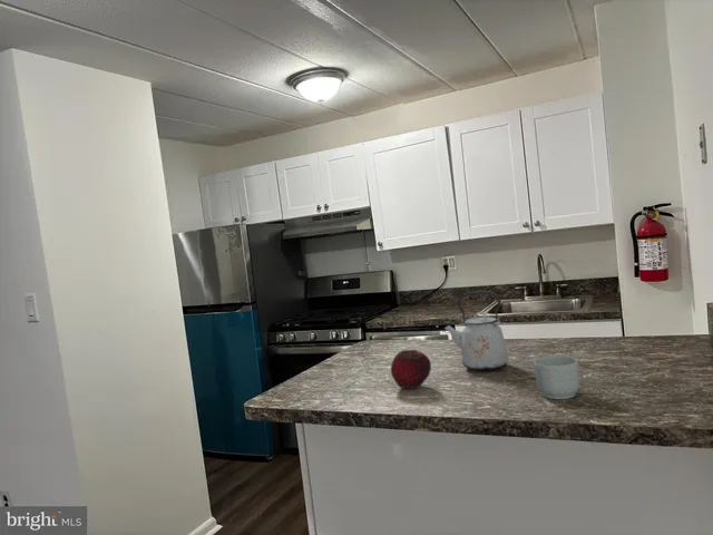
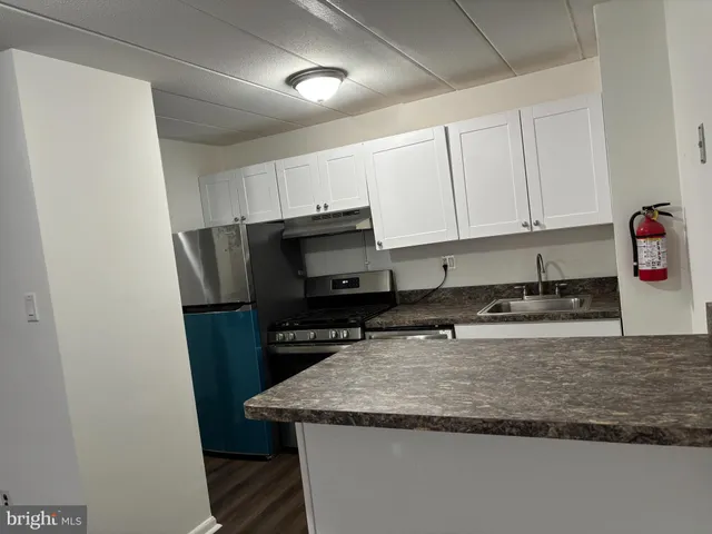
- mug (557, 376)
- fruit (410, 368)
- kettle (472, 329)
